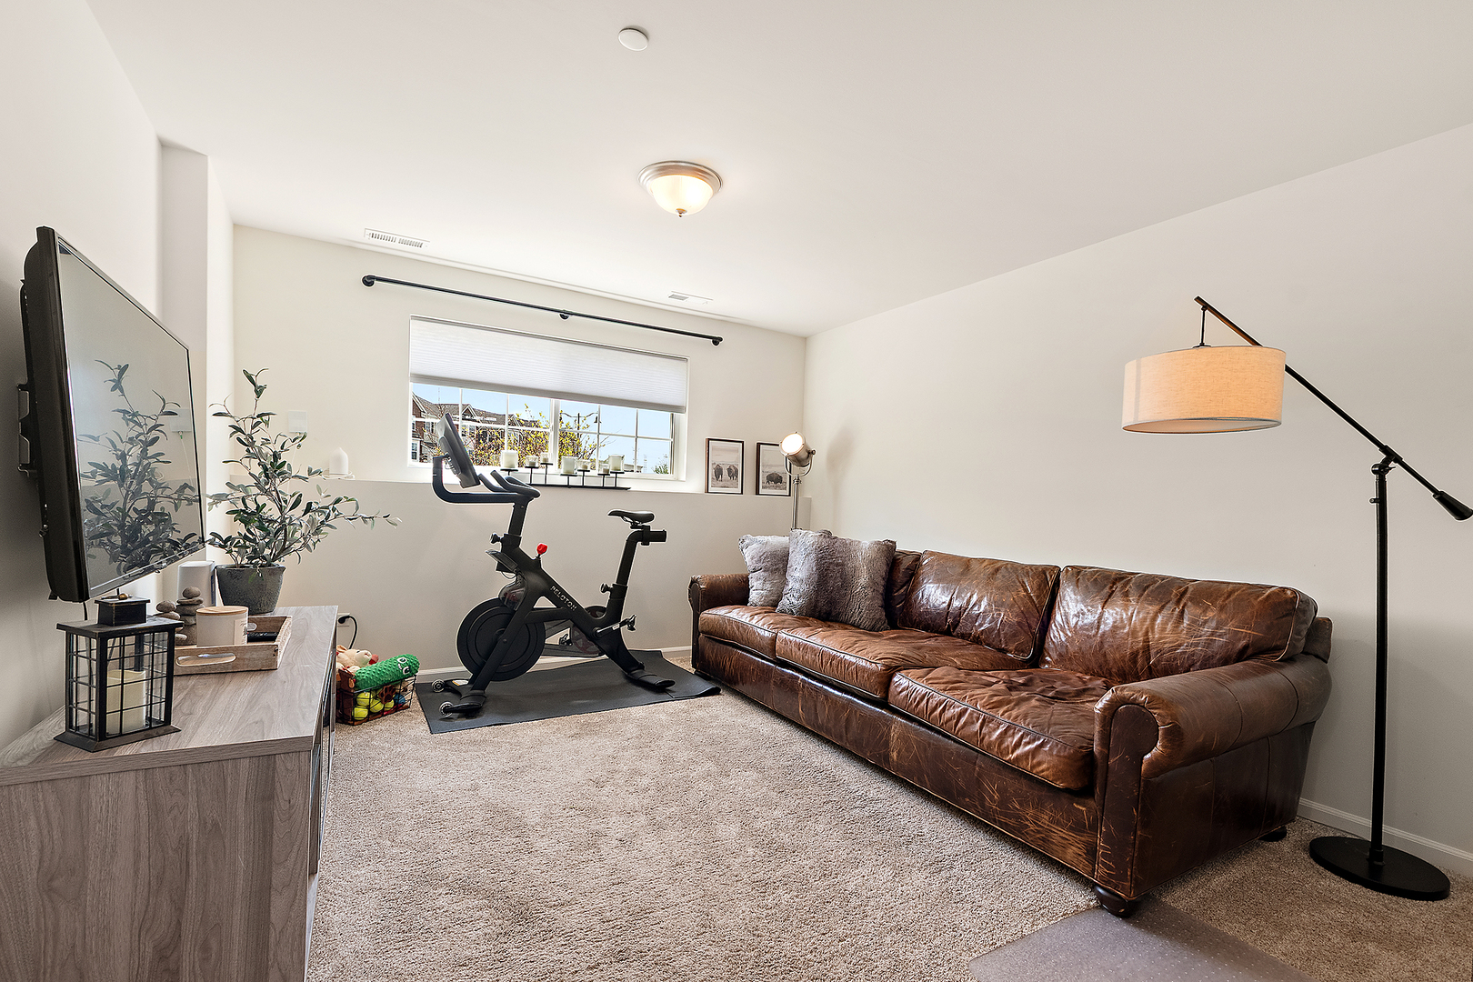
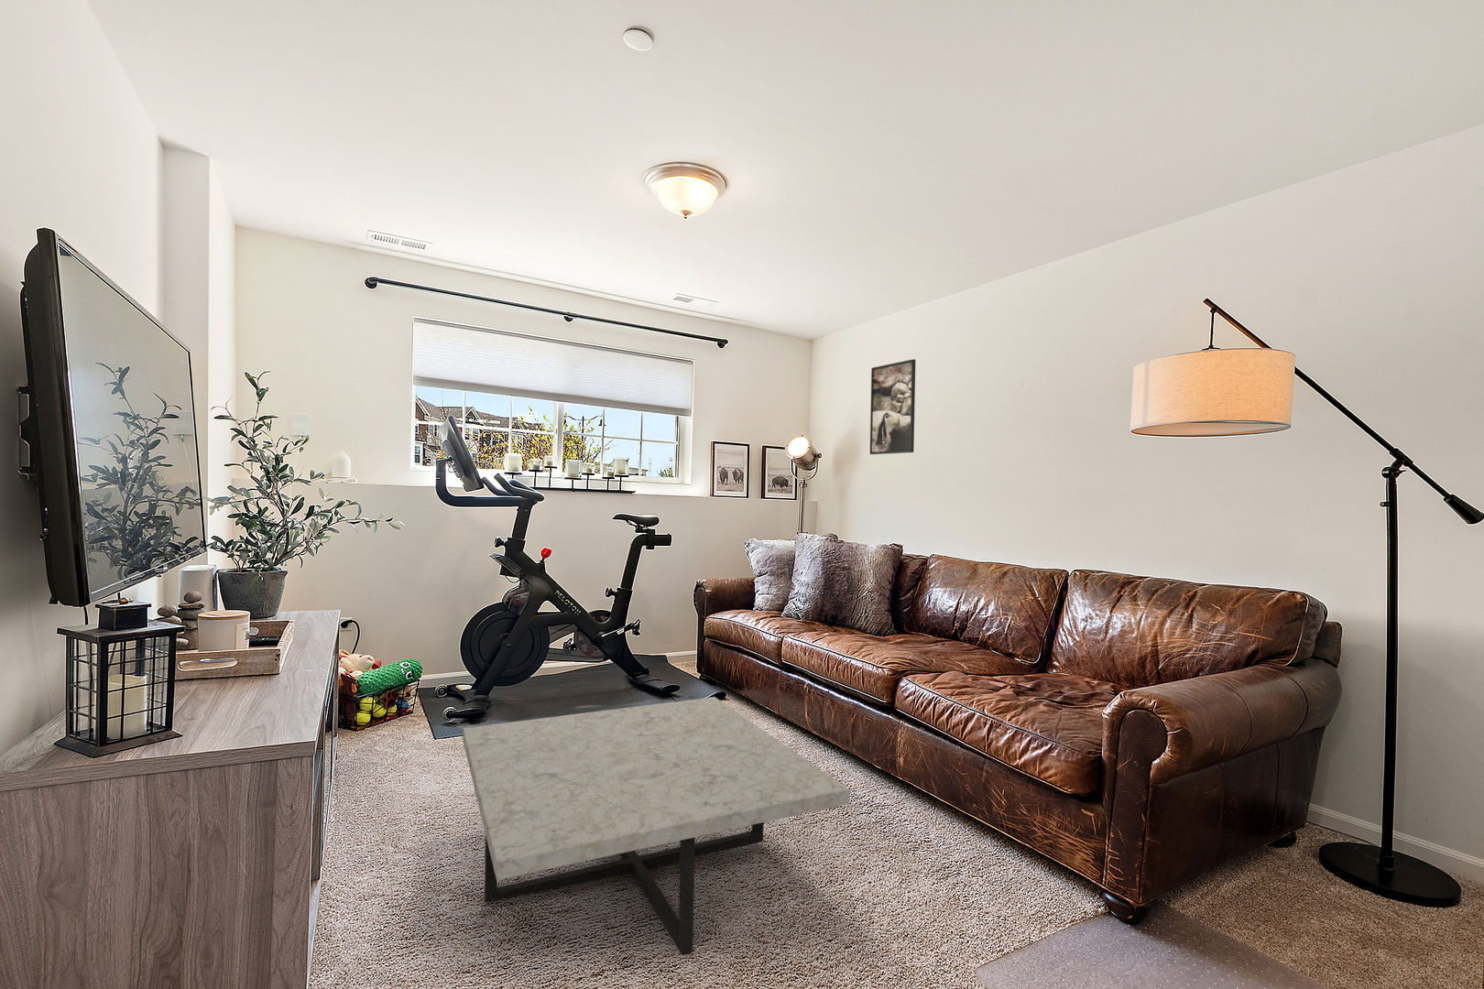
+ coffee table (636, 811)
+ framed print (891, 408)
